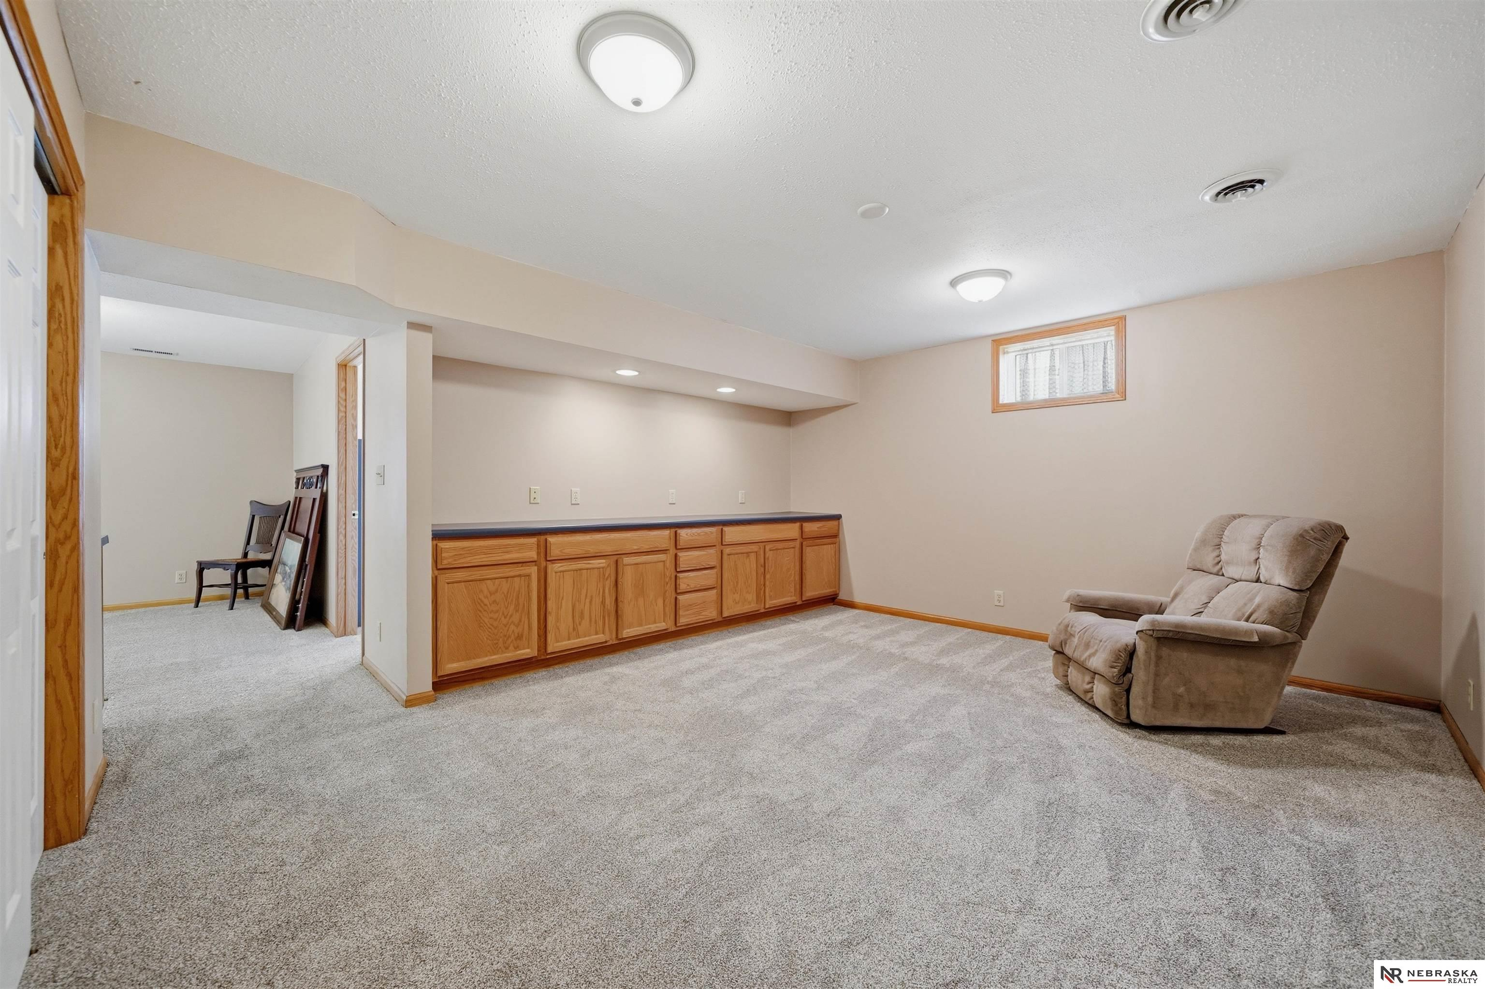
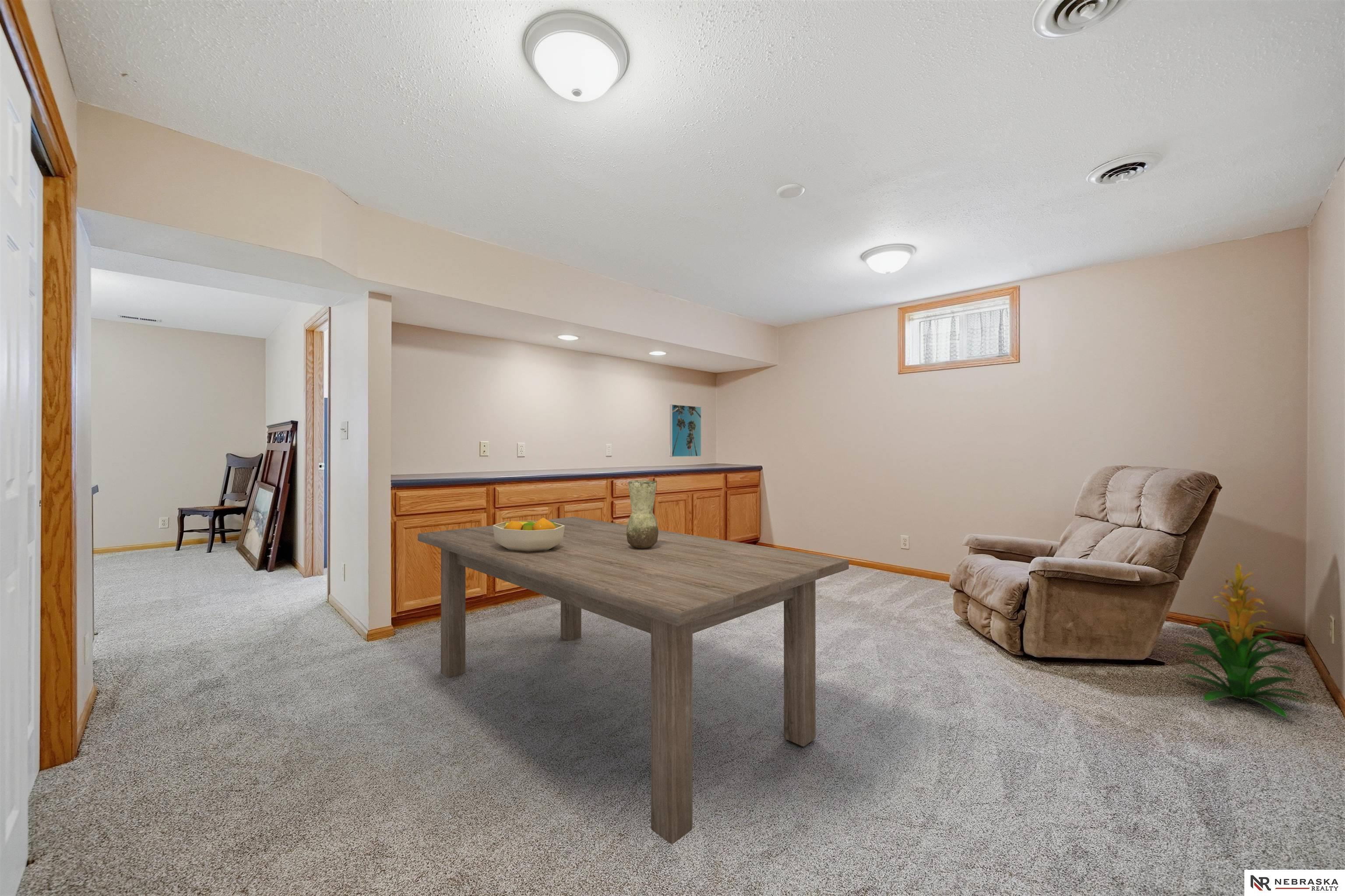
+ dining table (606, 617)
+ fruit bowl (528, 531)
+ indoor plant (1239, 631)
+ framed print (686, 431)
+ vase (642, 514)
